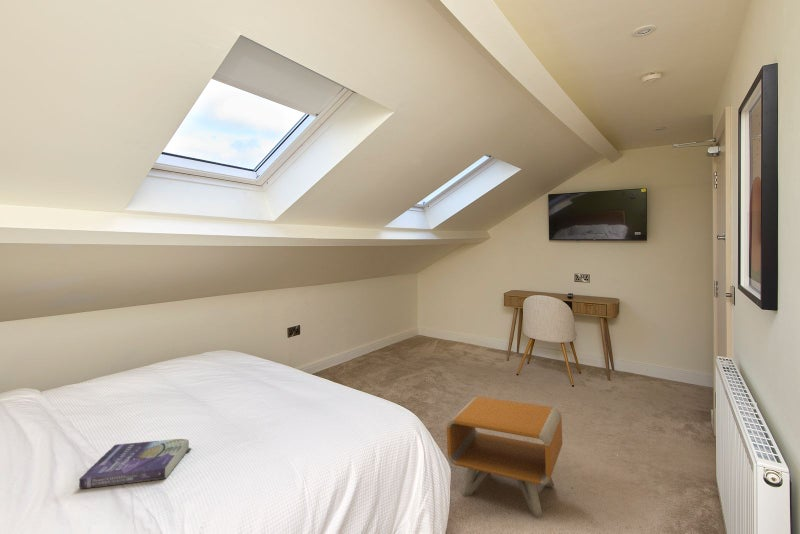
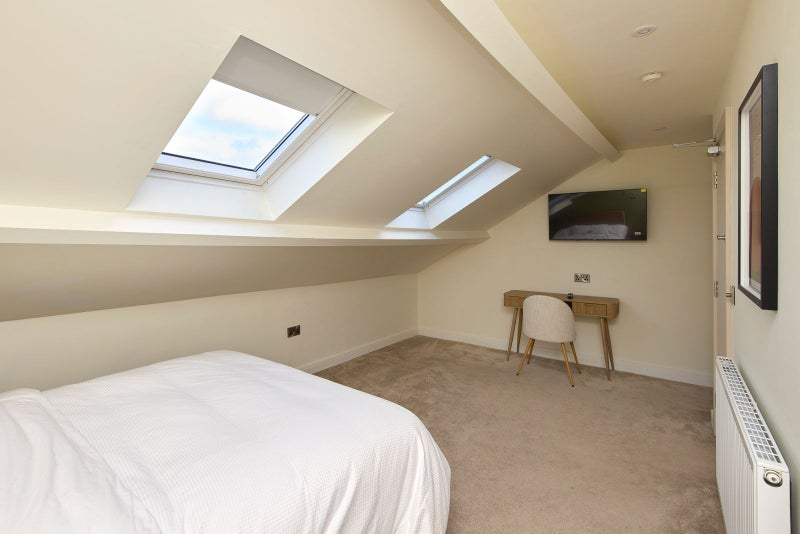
- nightstand (506, 451)
- book (140, 460)
